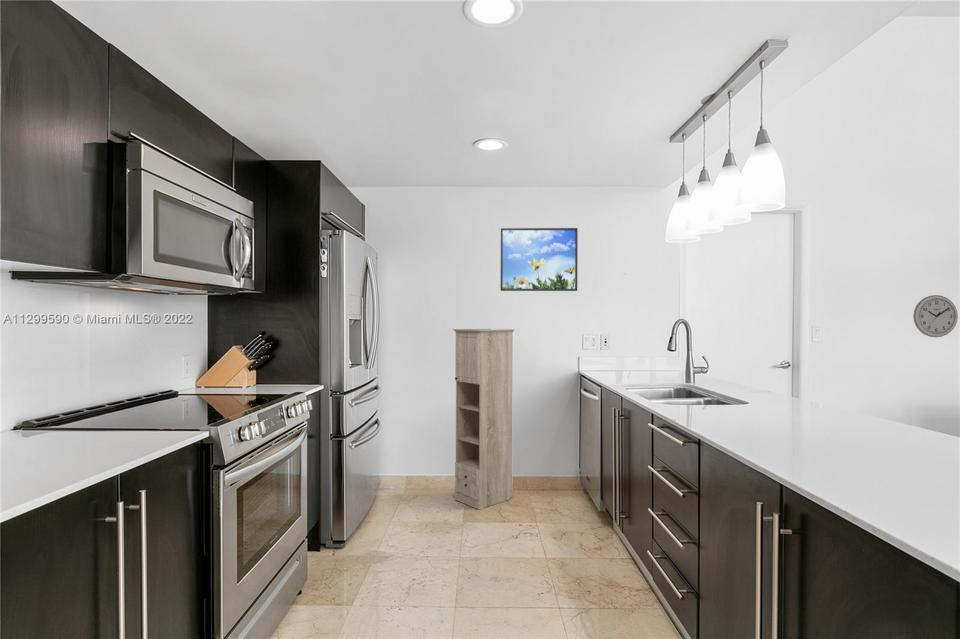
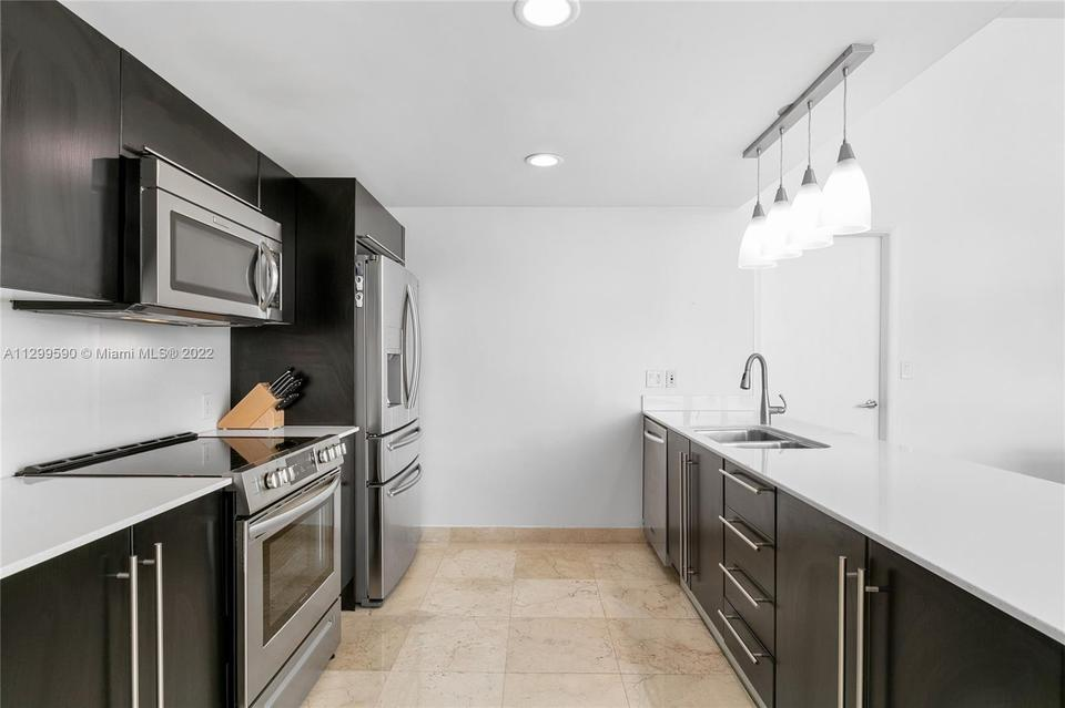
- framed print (538, 259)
- storage cabinet (482, 414)
- wall clock (936, 316)
